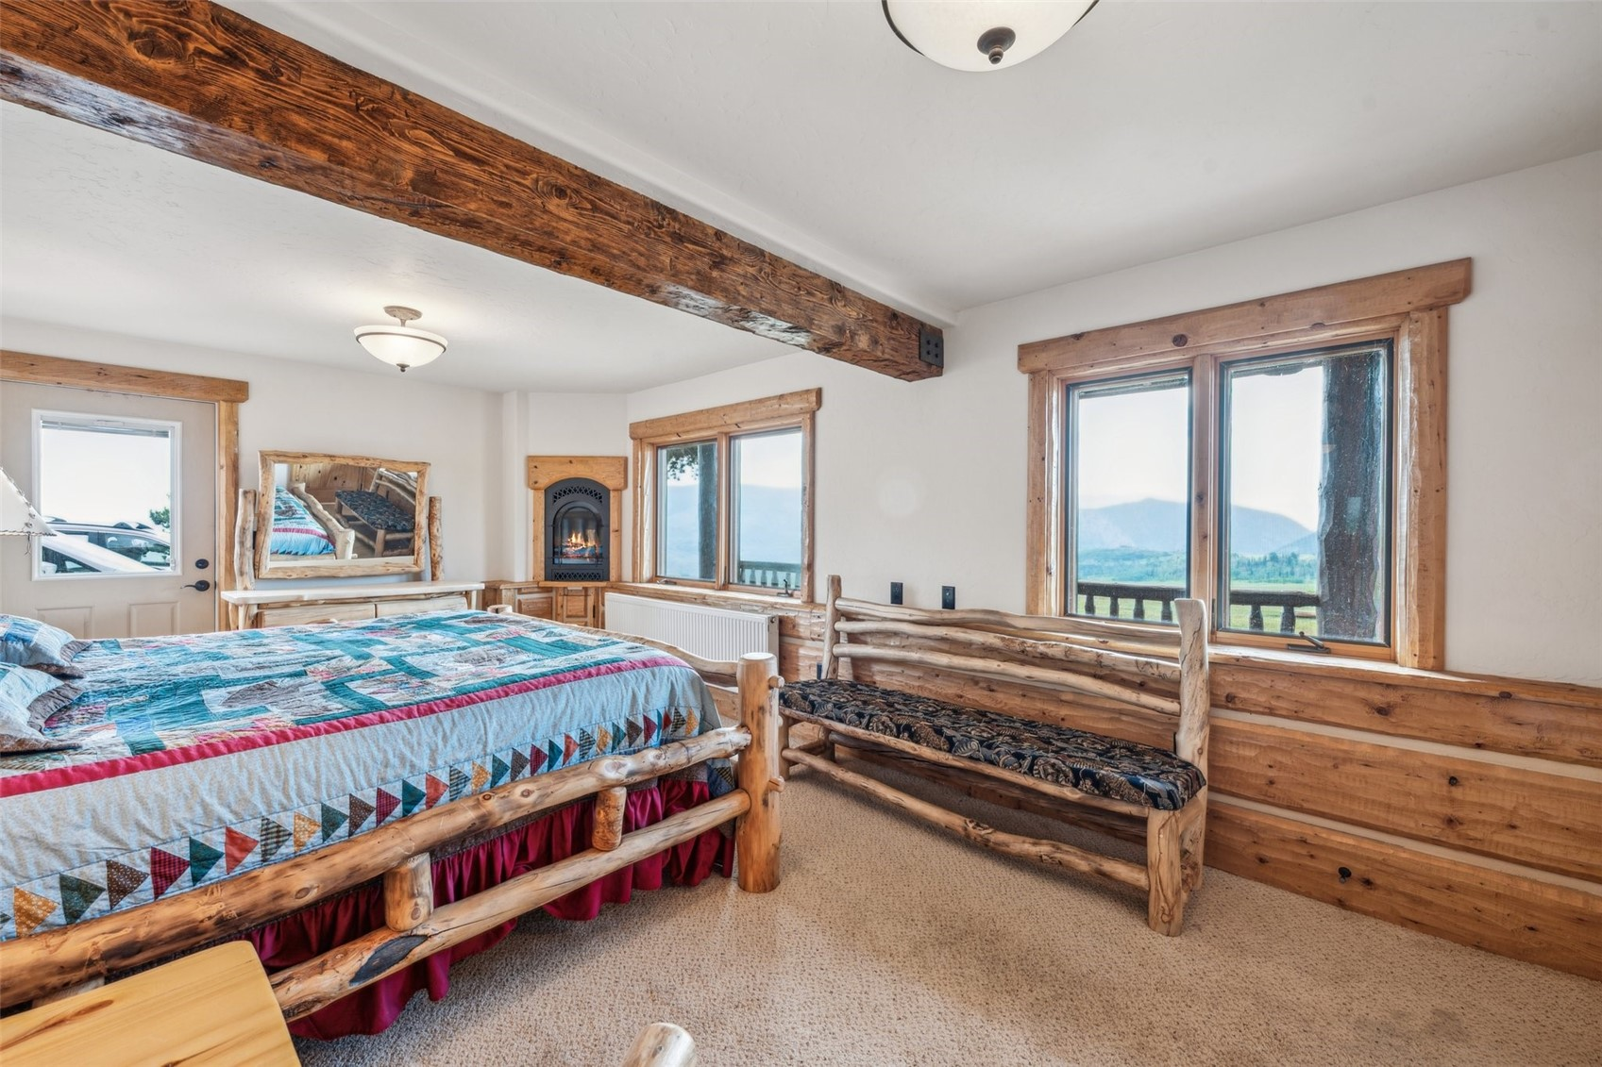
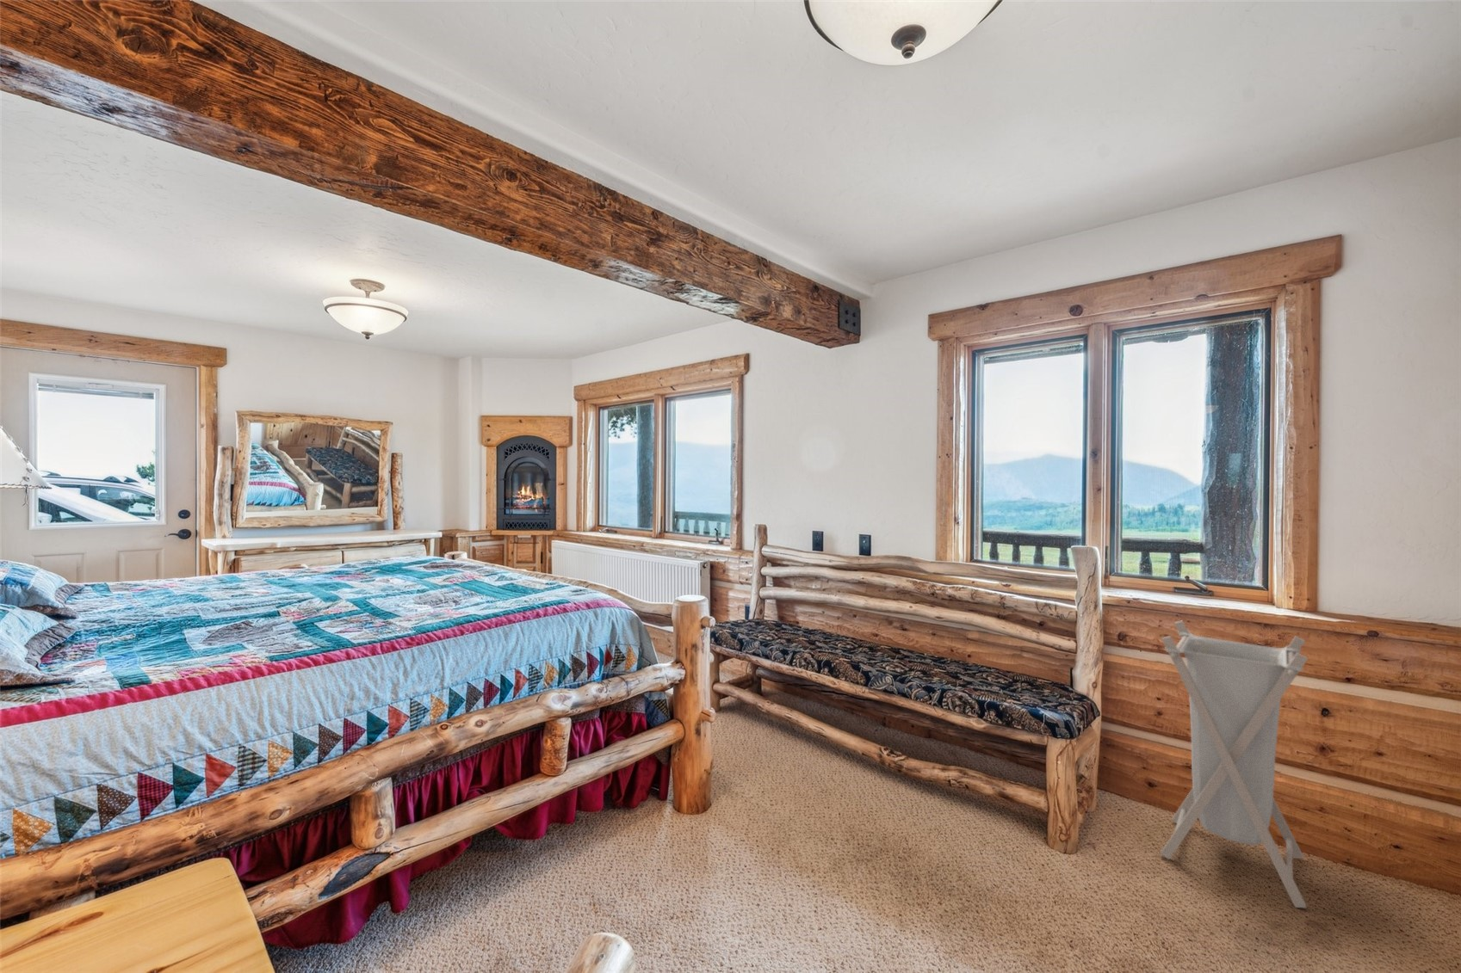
+ laundry hamper (1232, 747)
